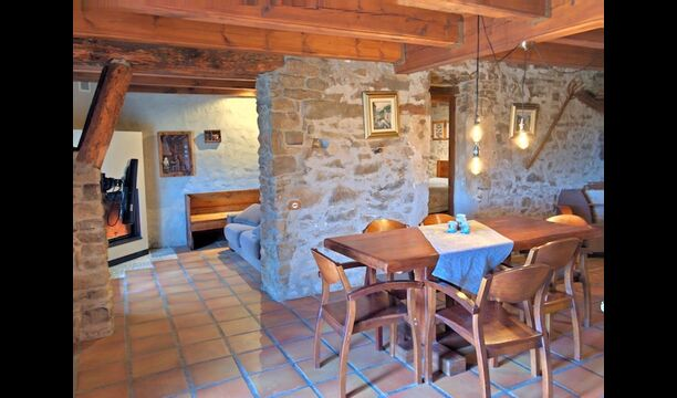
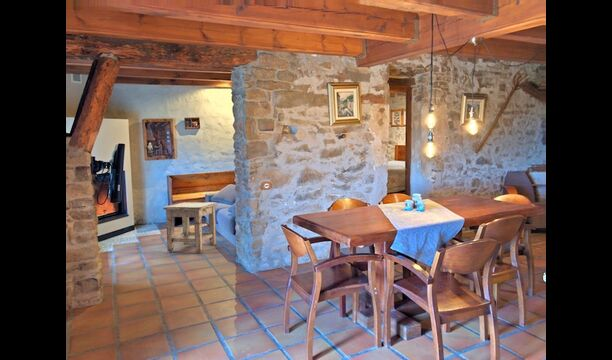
+ stool (189, 227)
